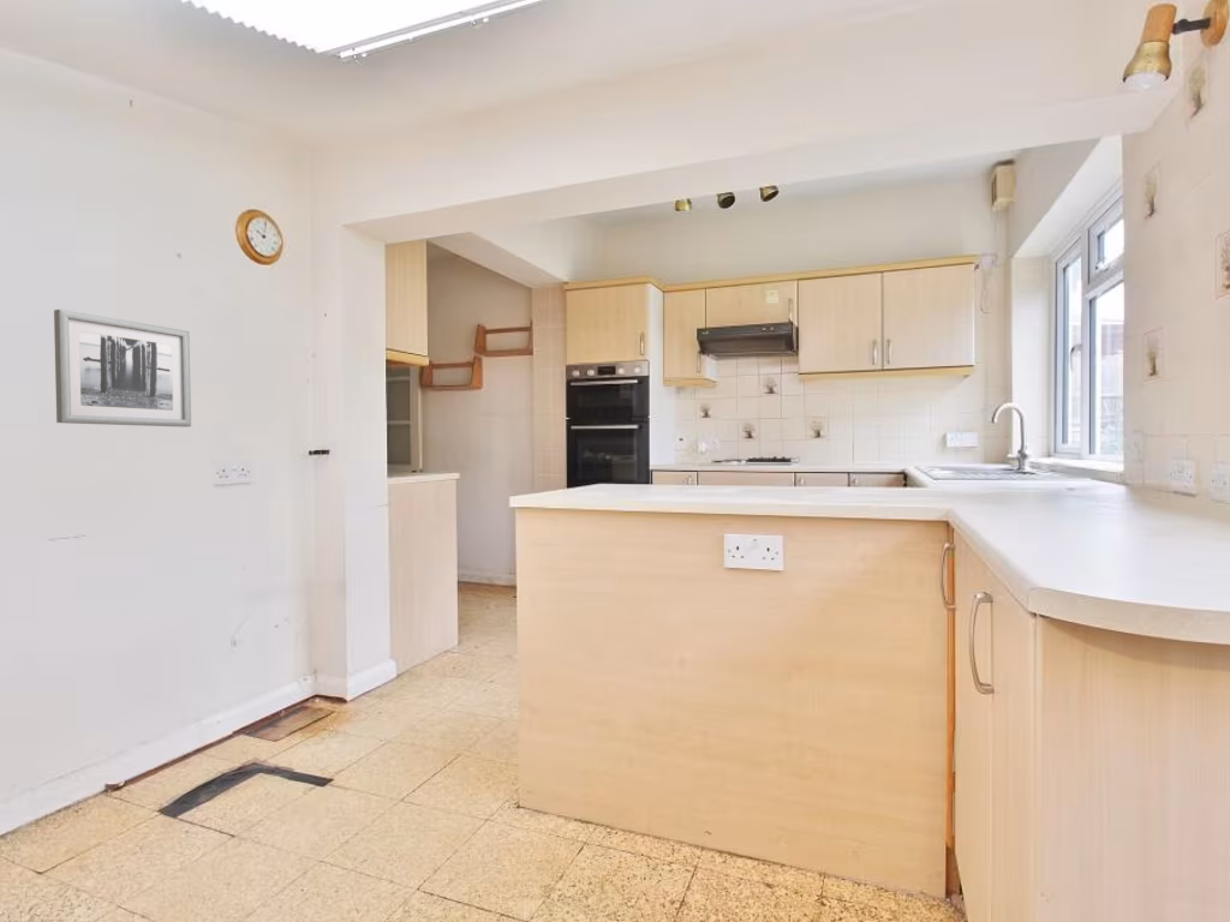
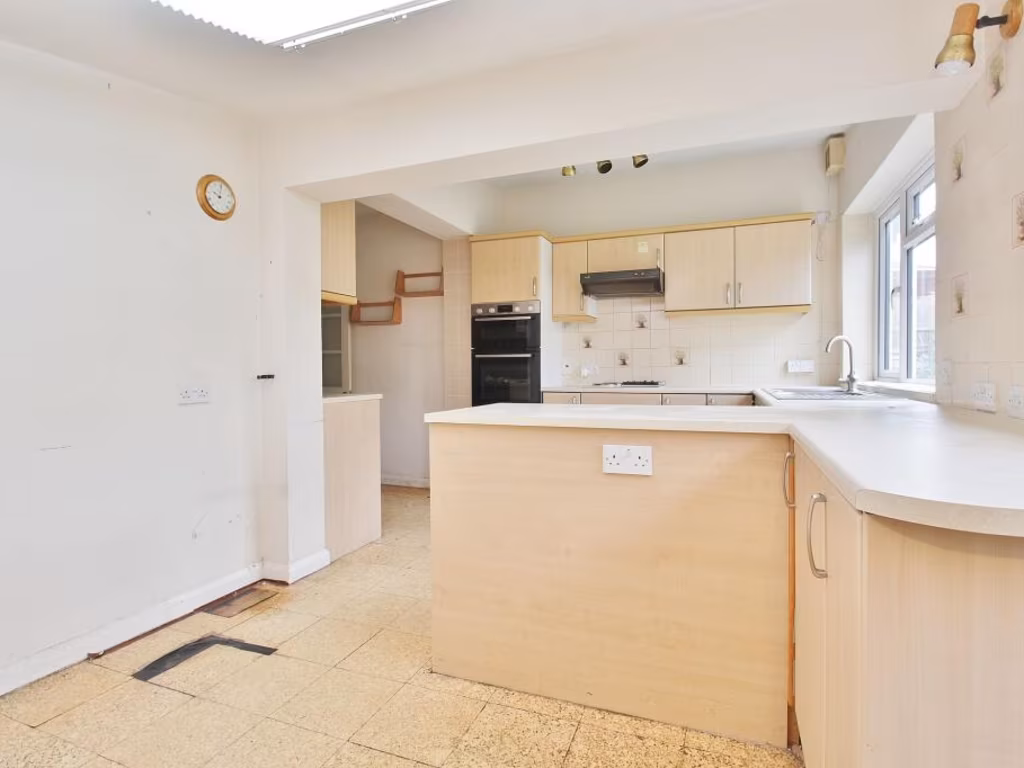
- wall art (127, 372)
